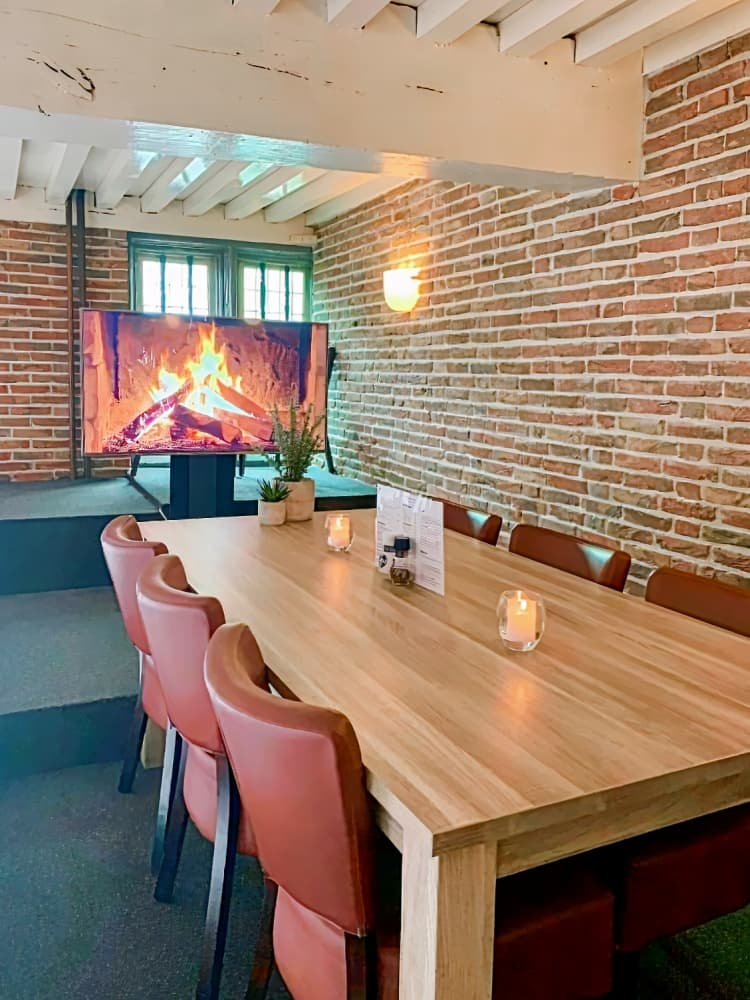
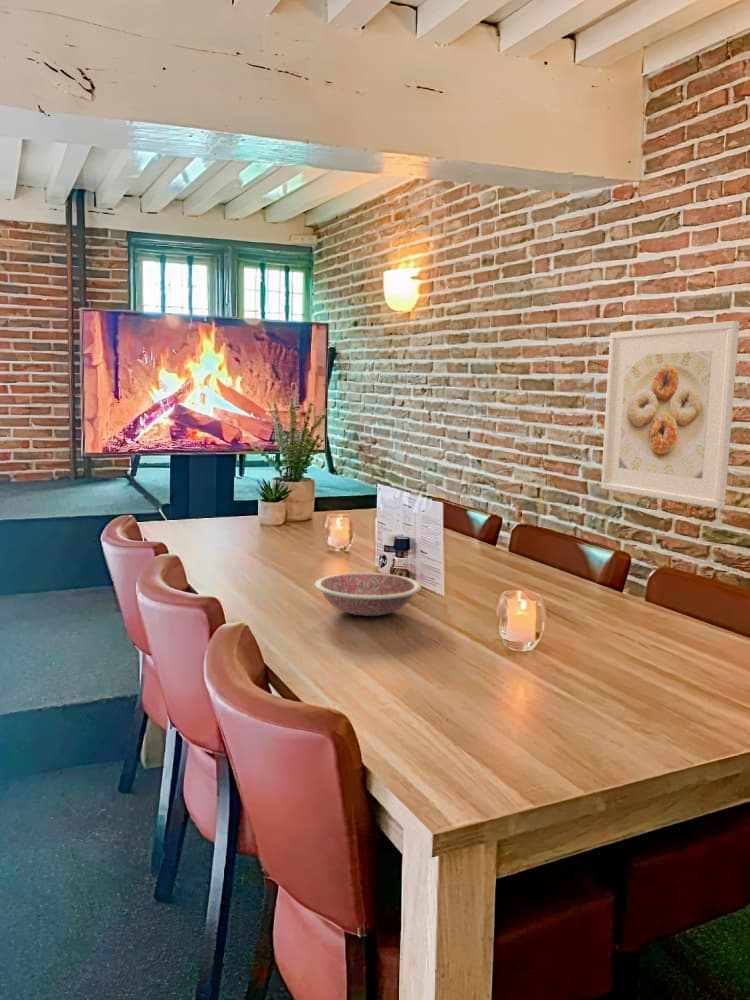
+ bowl (367, 598)
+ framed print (662, 413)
